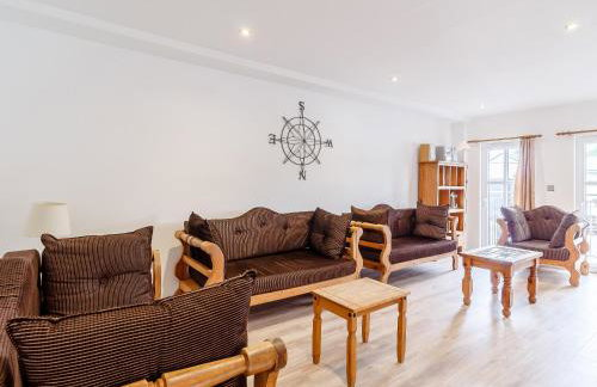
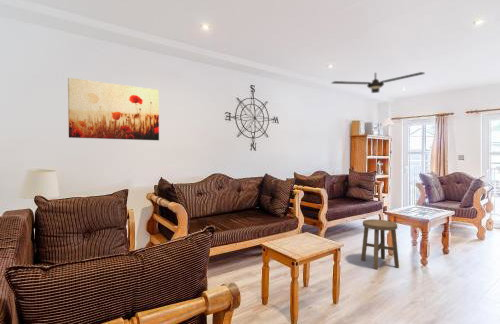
+ stool (380, 243)
+ ceiling fan (375, 82)
+ wall art (117, 111)
